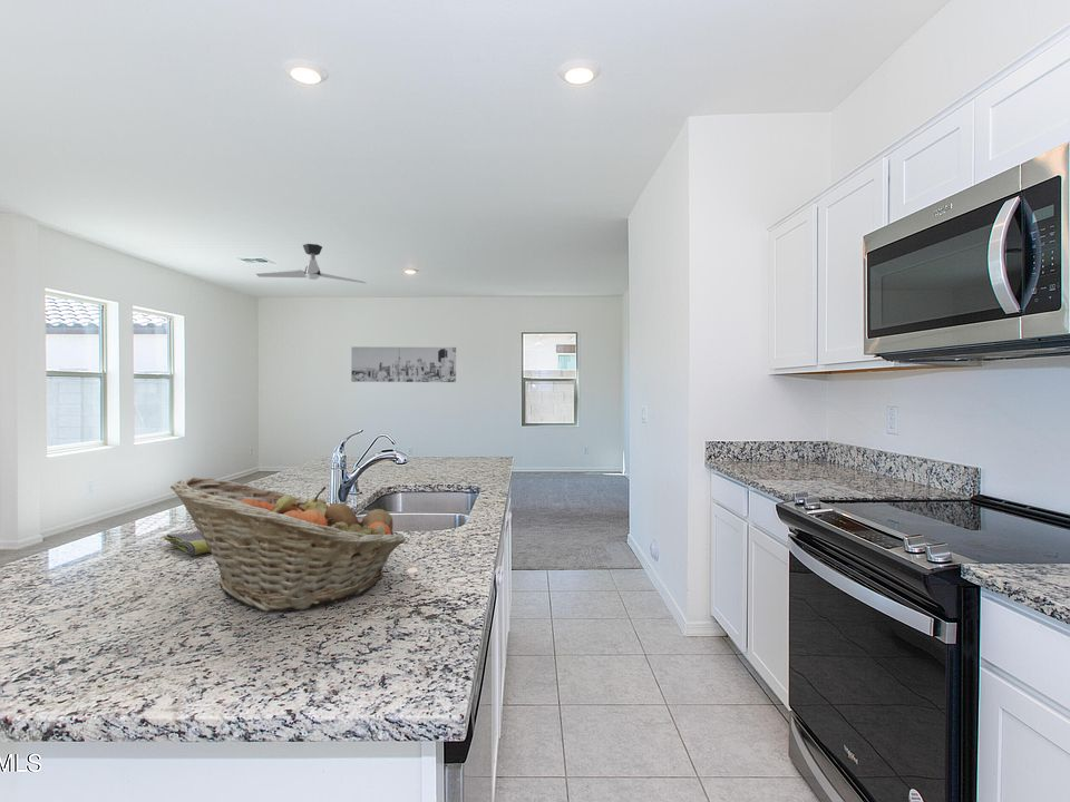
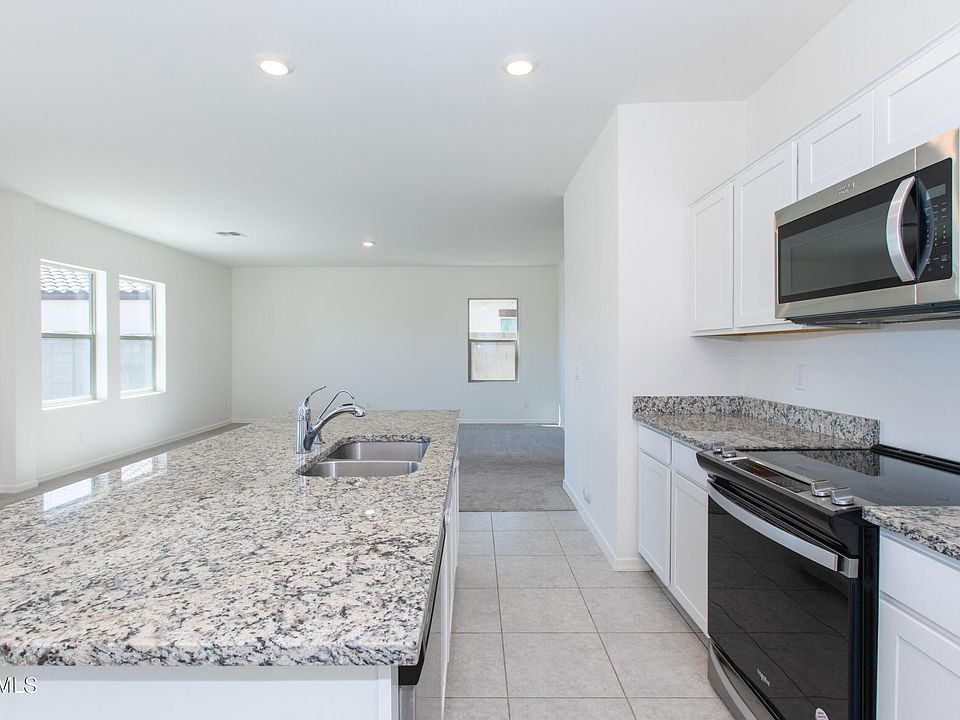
- fruit basket (291, 529)
- dish towel (207, 546)
- ceiling fan (312, 258)
- wall art (403, 364)
